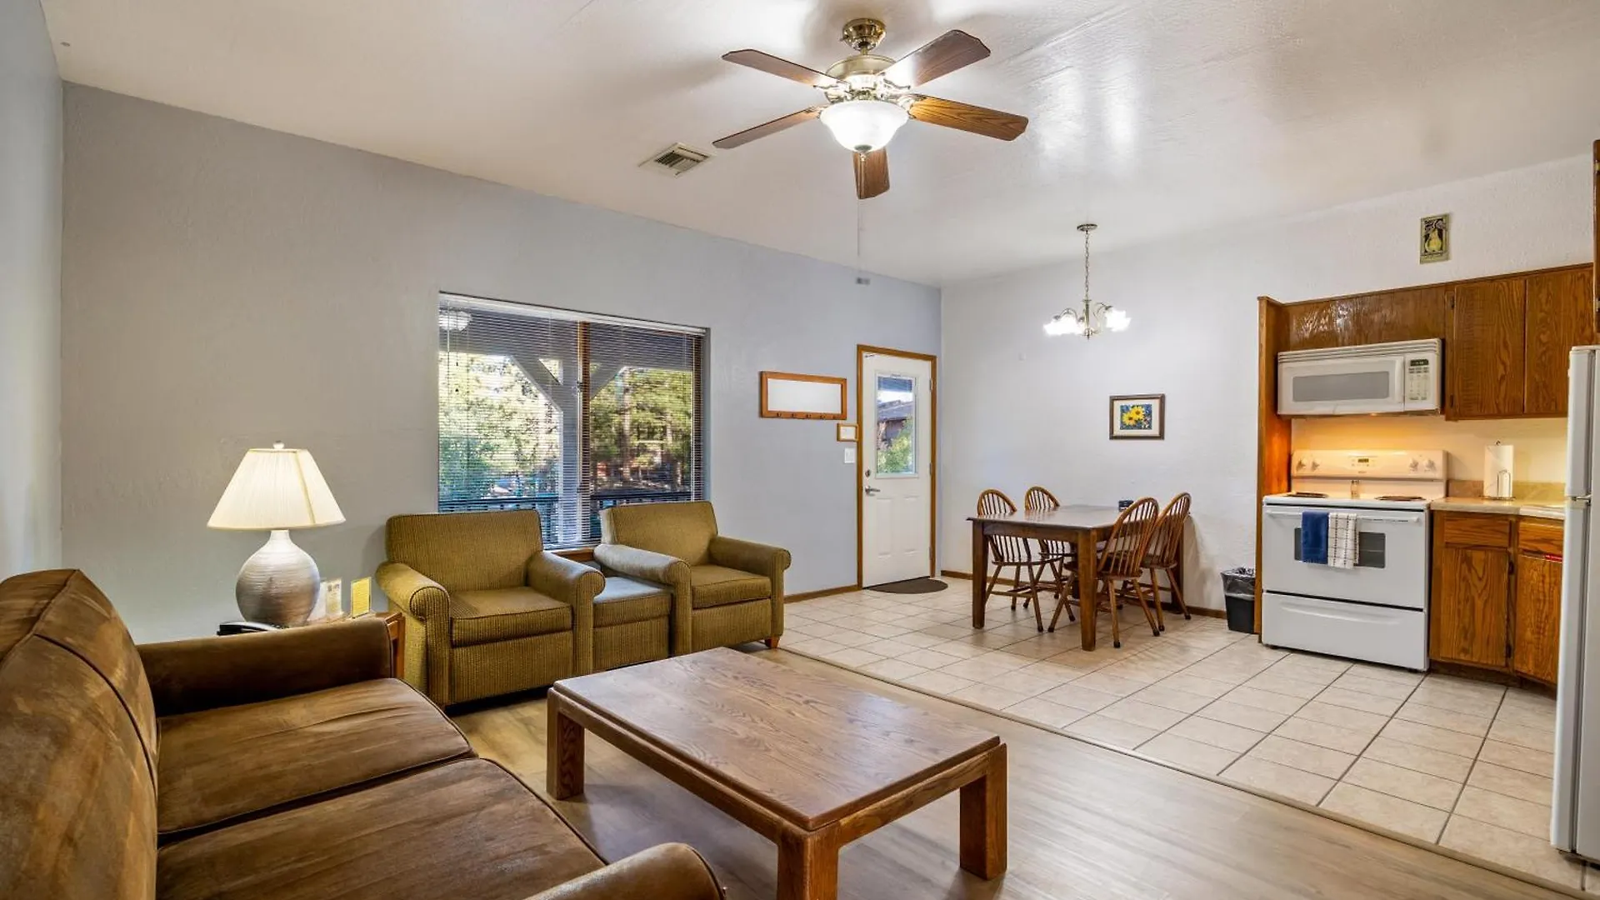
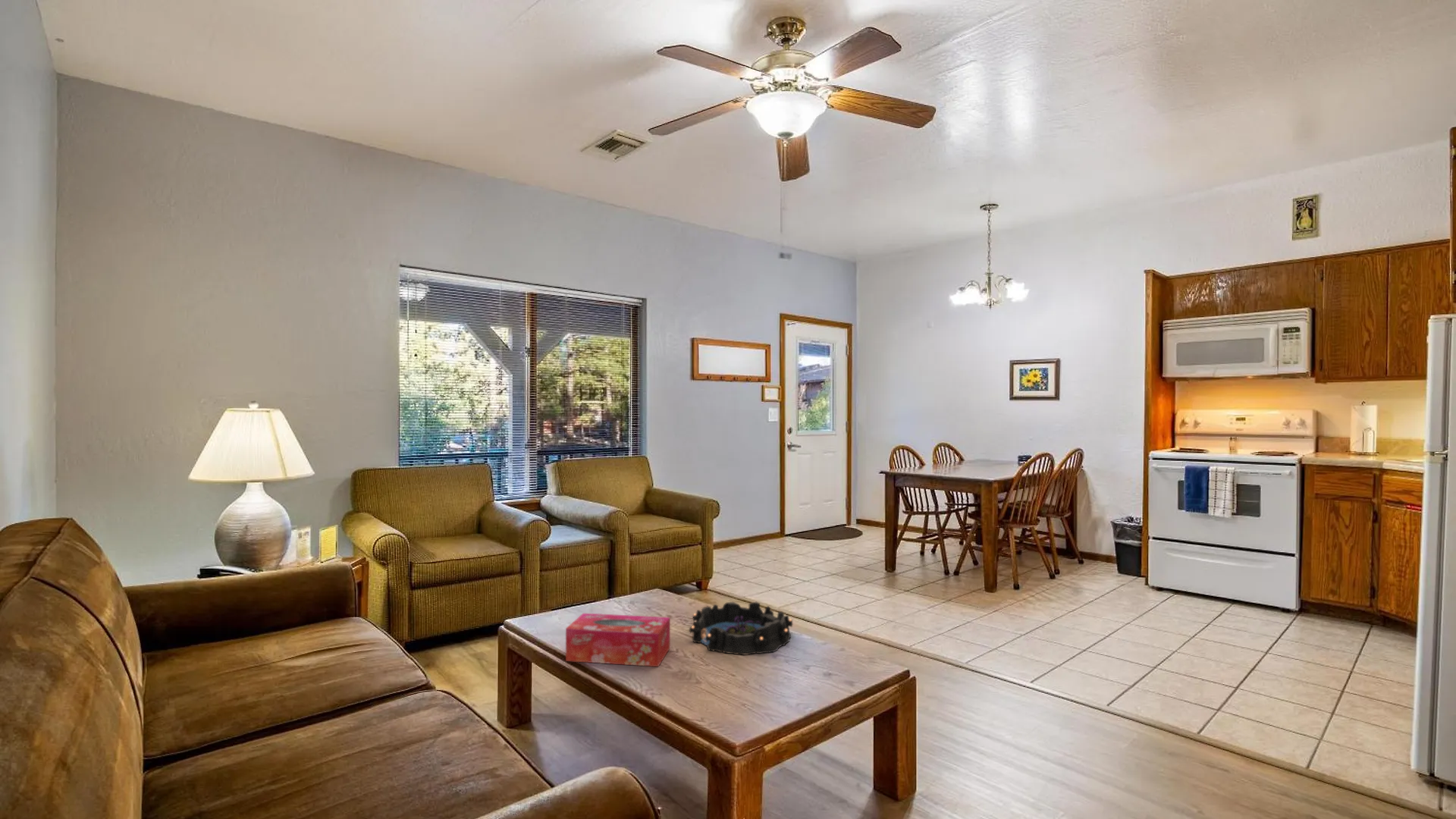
+ decorative bowl (741, 624)
+ tissue box (619, 639)
